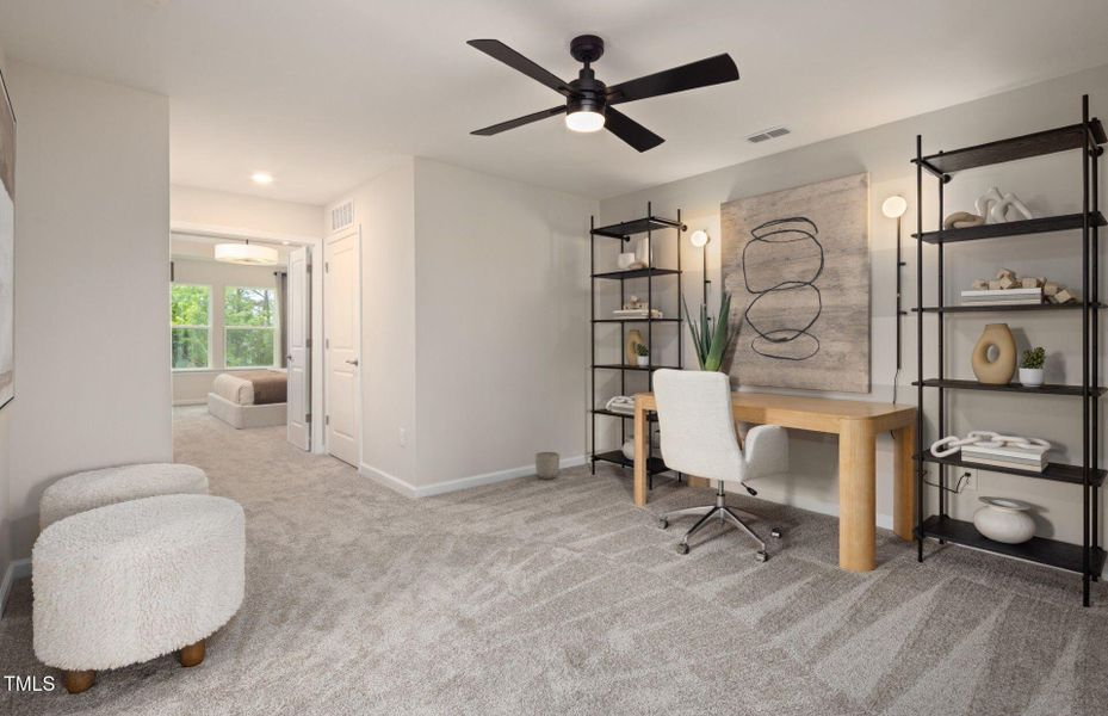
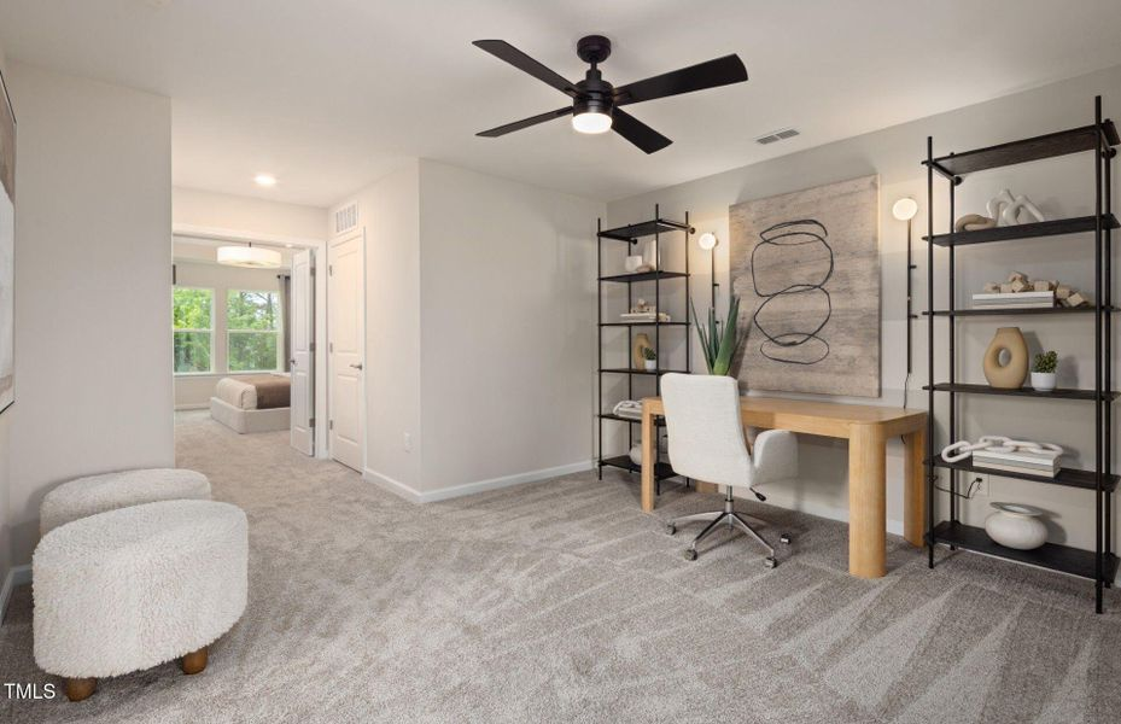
- planter (546, 465)
